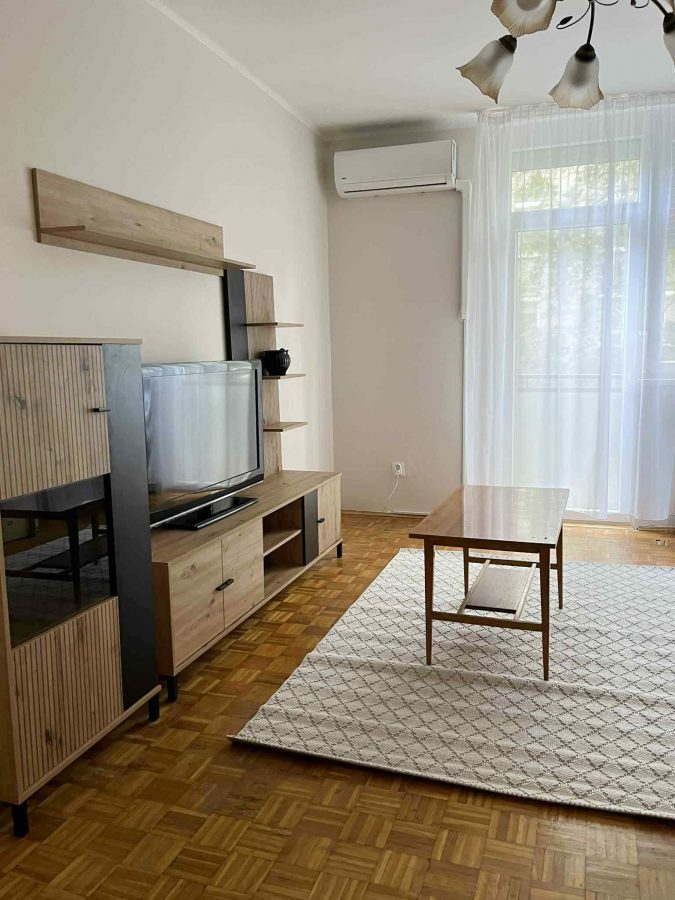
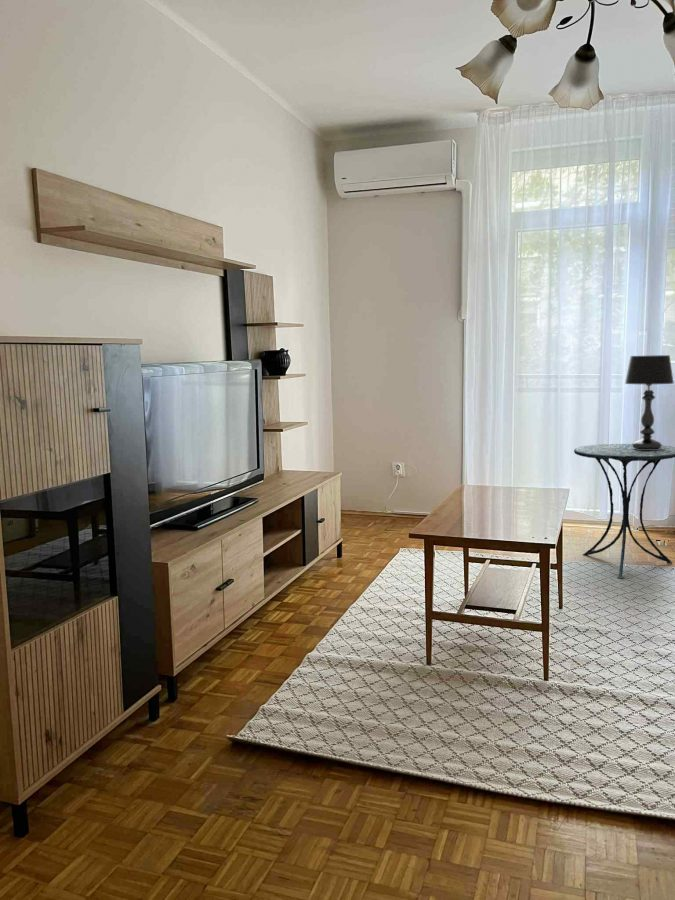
+ table lamp (648, 402)
+ side table (625, 507)
